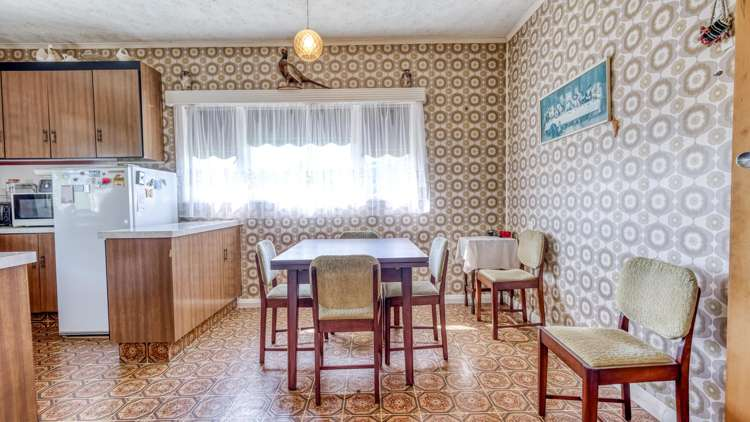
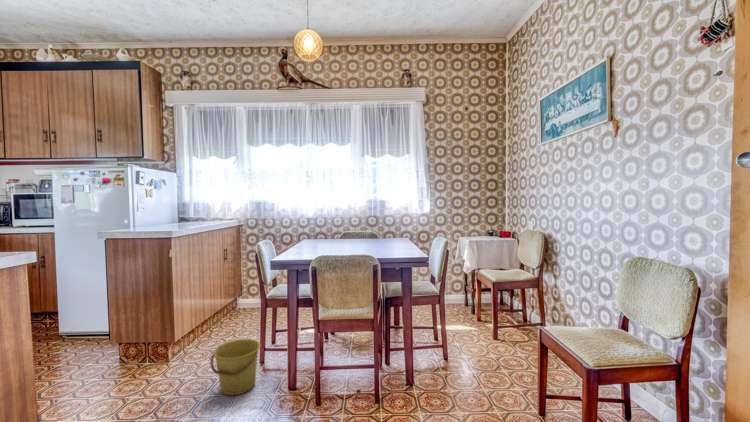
+ bucket (237, 367)
